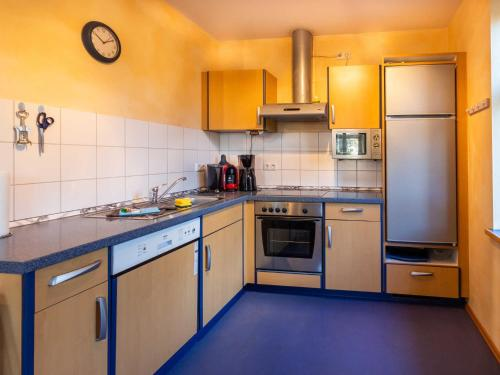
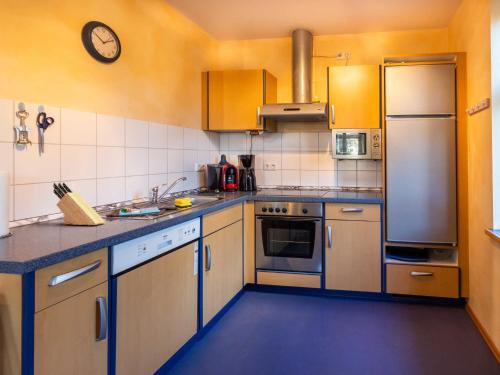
+ knife block (77, 203)
